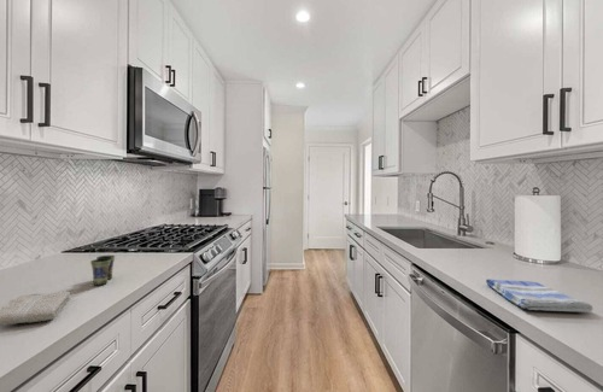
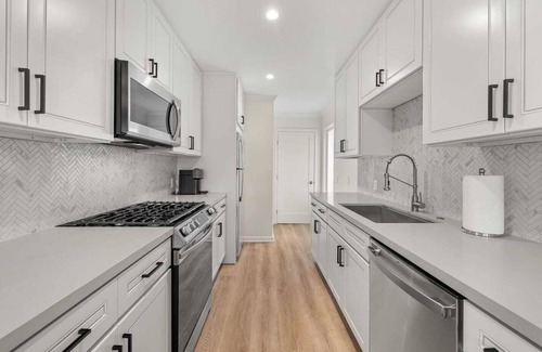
- dish towel (532, 293)
- cup (103, 269)
- washcloth (35, 305)
